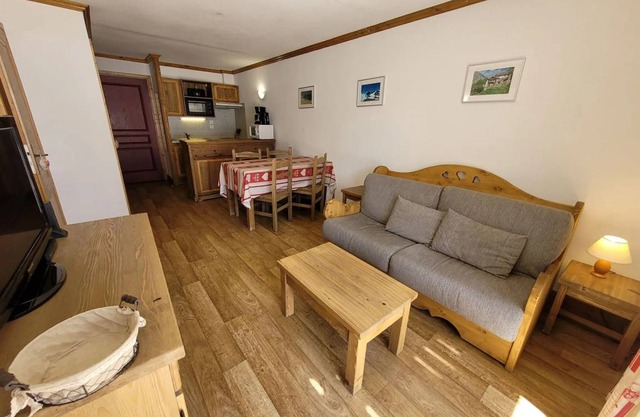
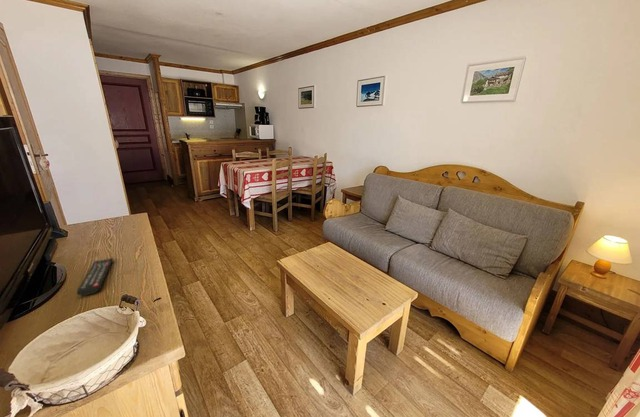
+ remote control (97, 274)
